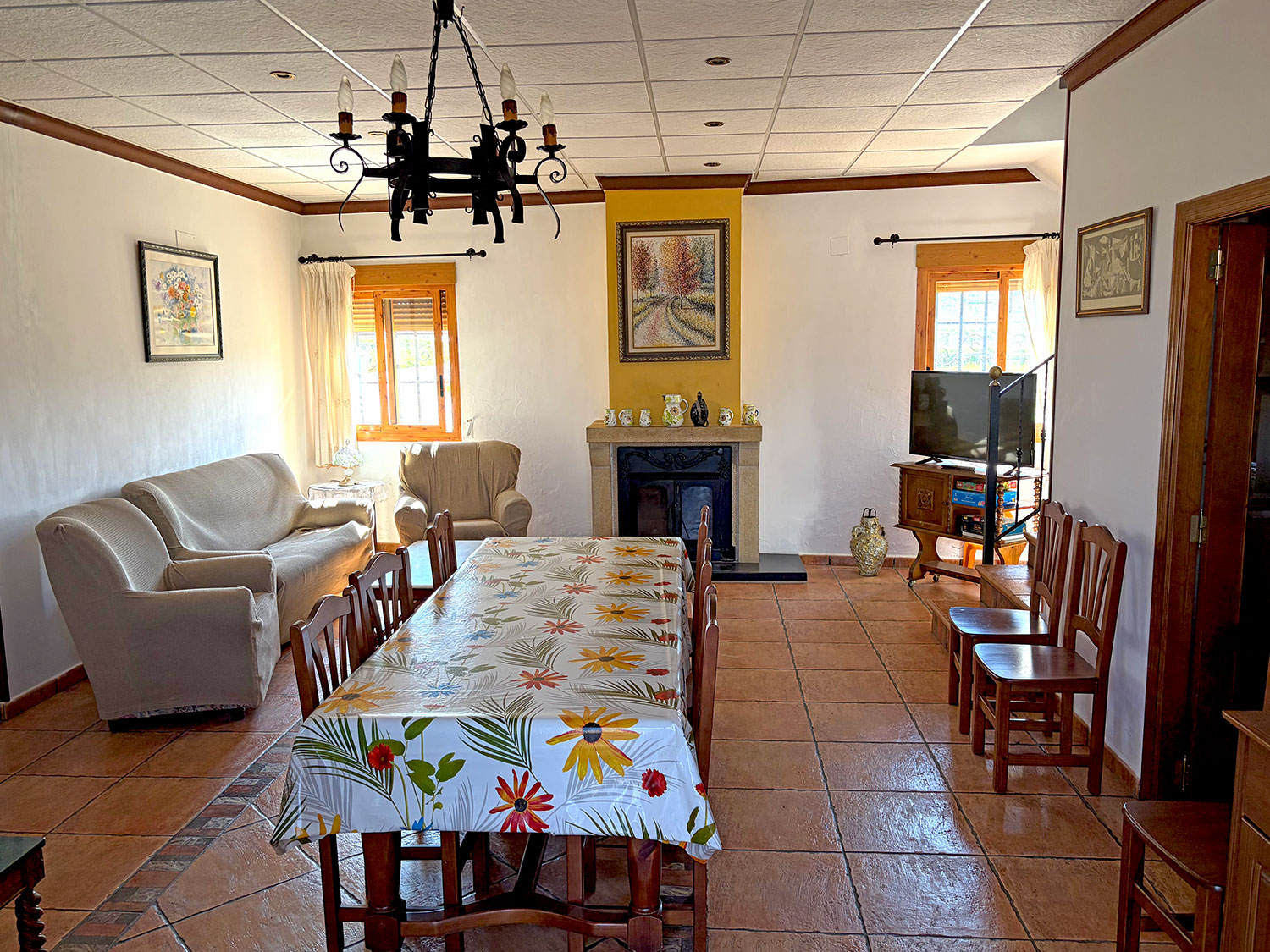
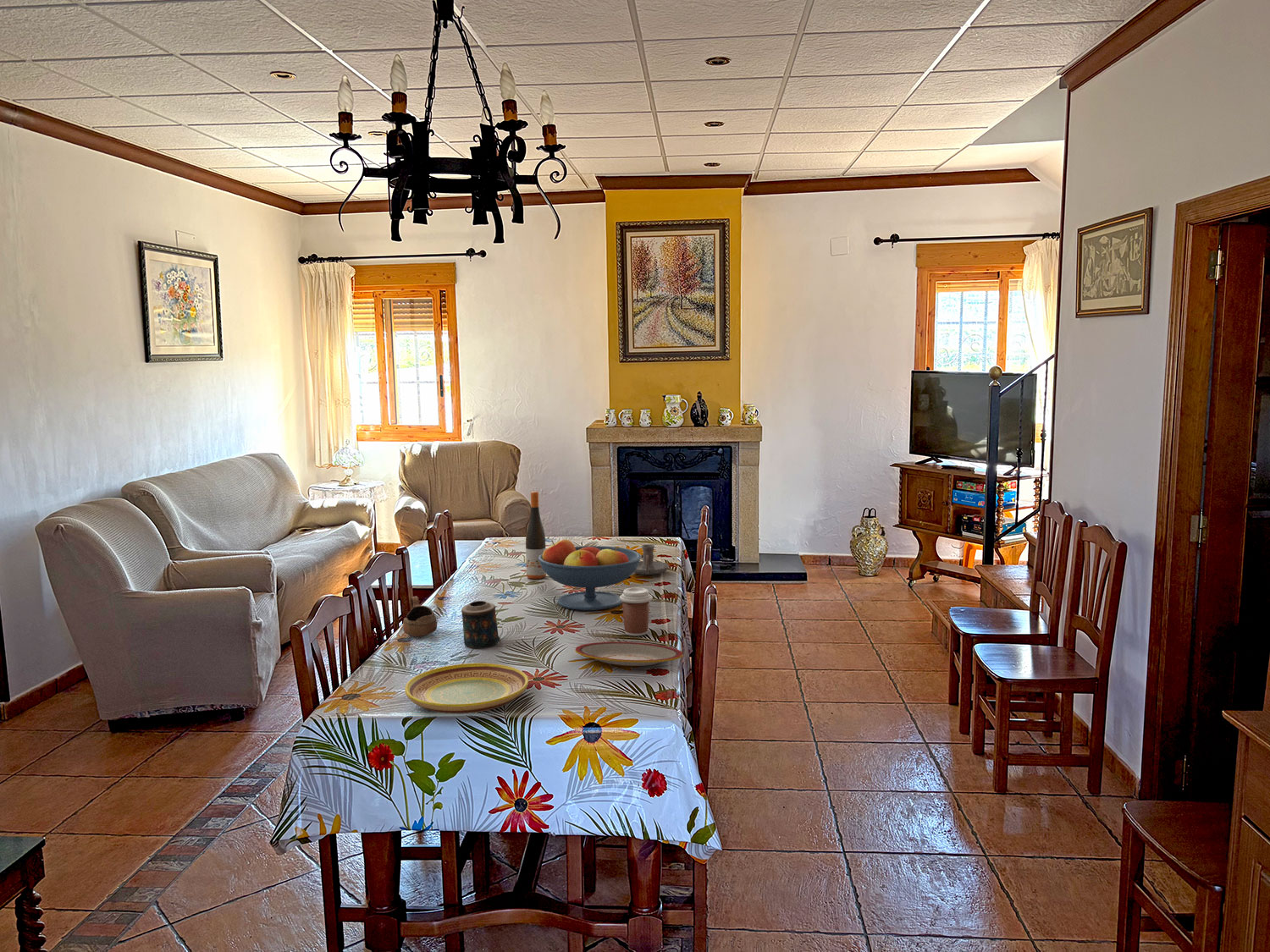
+ candle holder (648, 560)
+ wine bottle (535, 534)
+ coffee cup (636, 611)
+ plate (628, 655)
+ fruit bowl (590, 570)
+ plate (467, 690)
+ cup (420, 616)
+ candle (479, 621)
